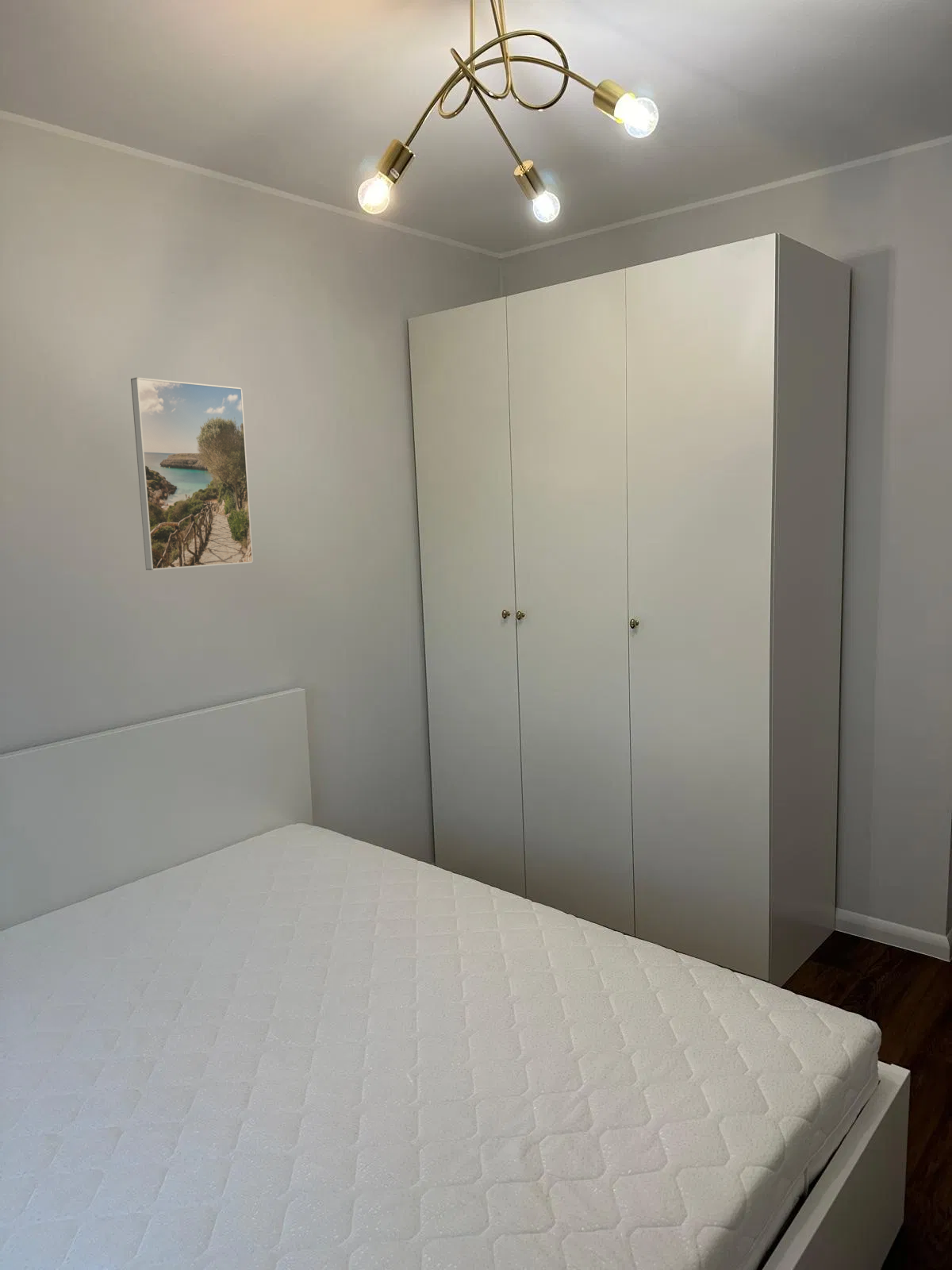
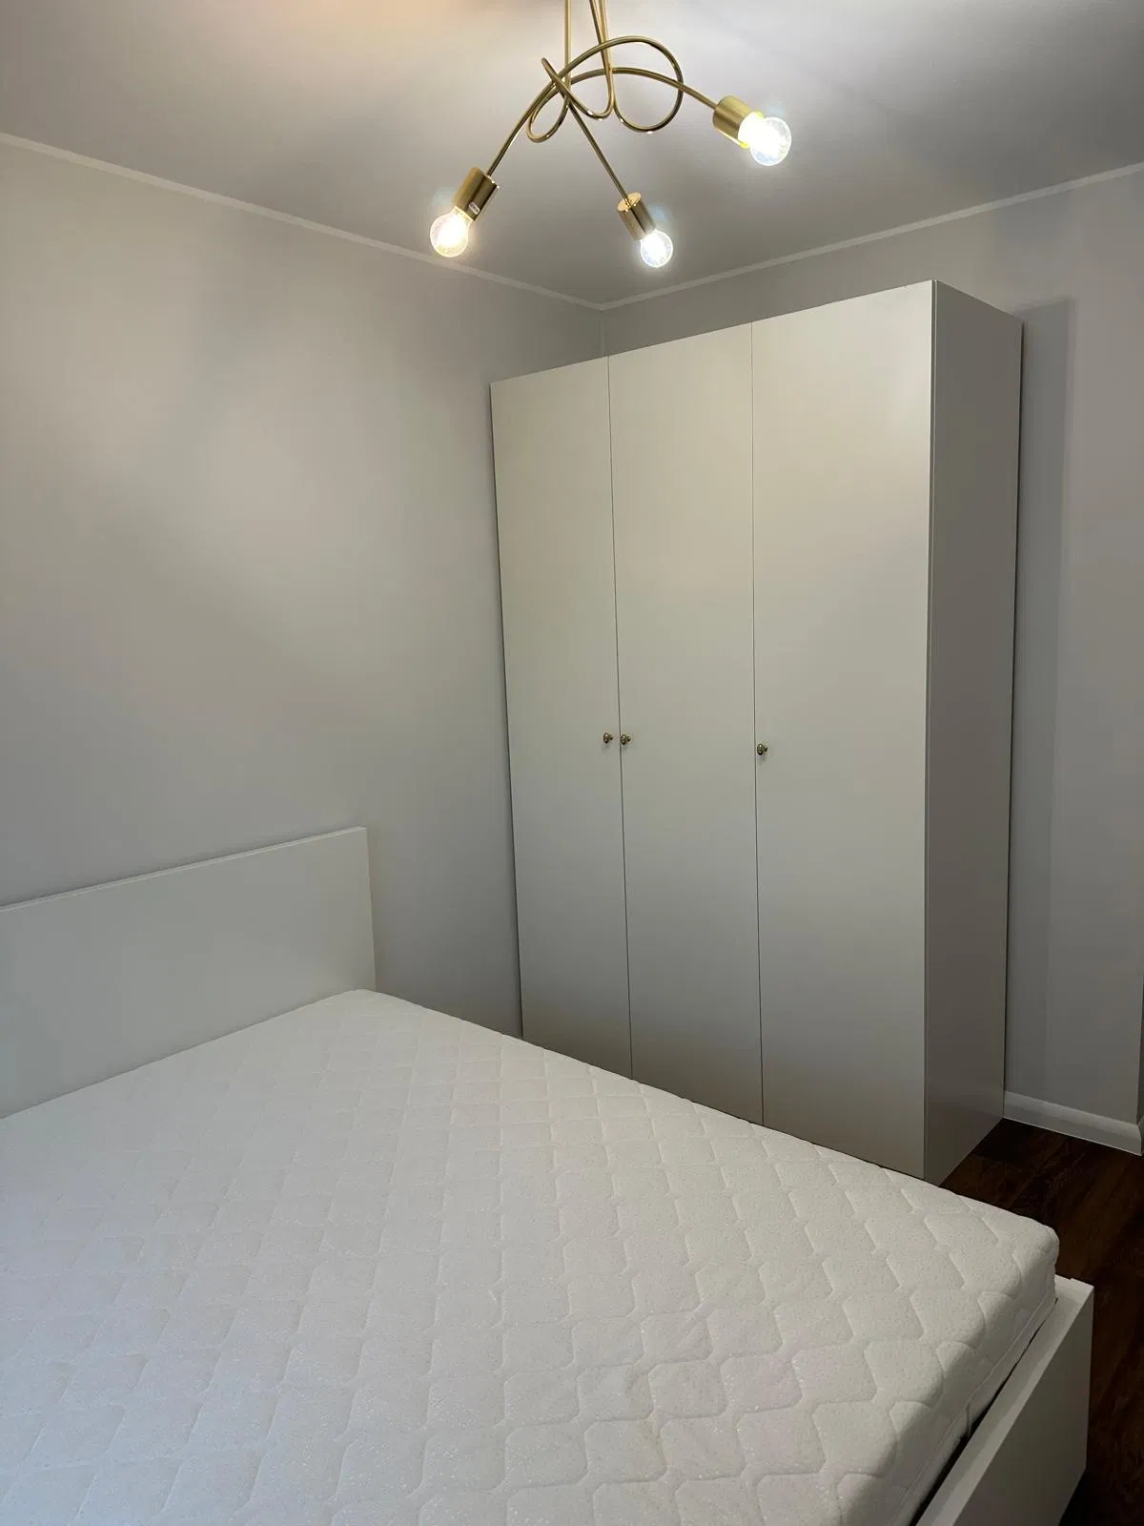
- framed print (195, 475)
